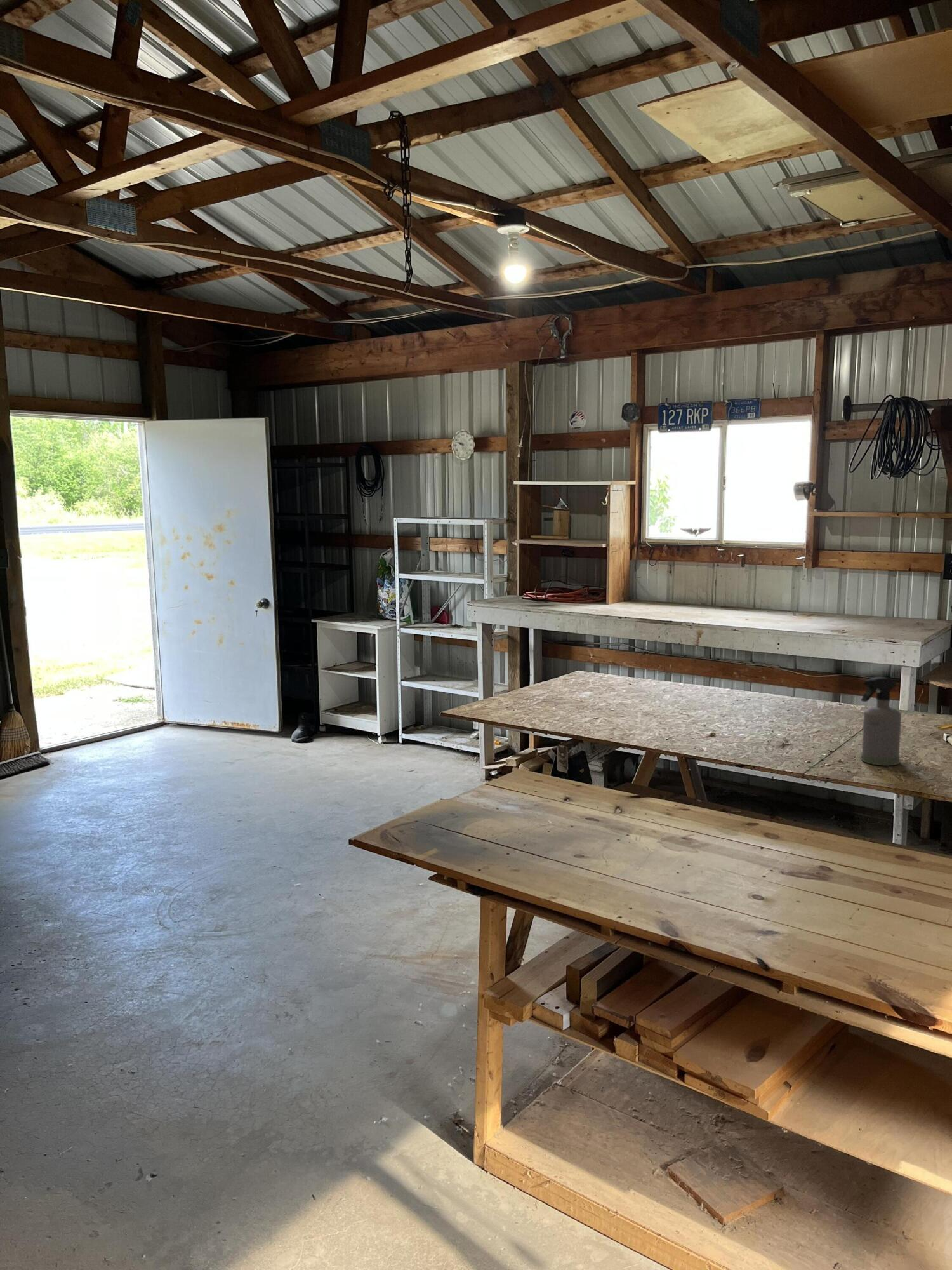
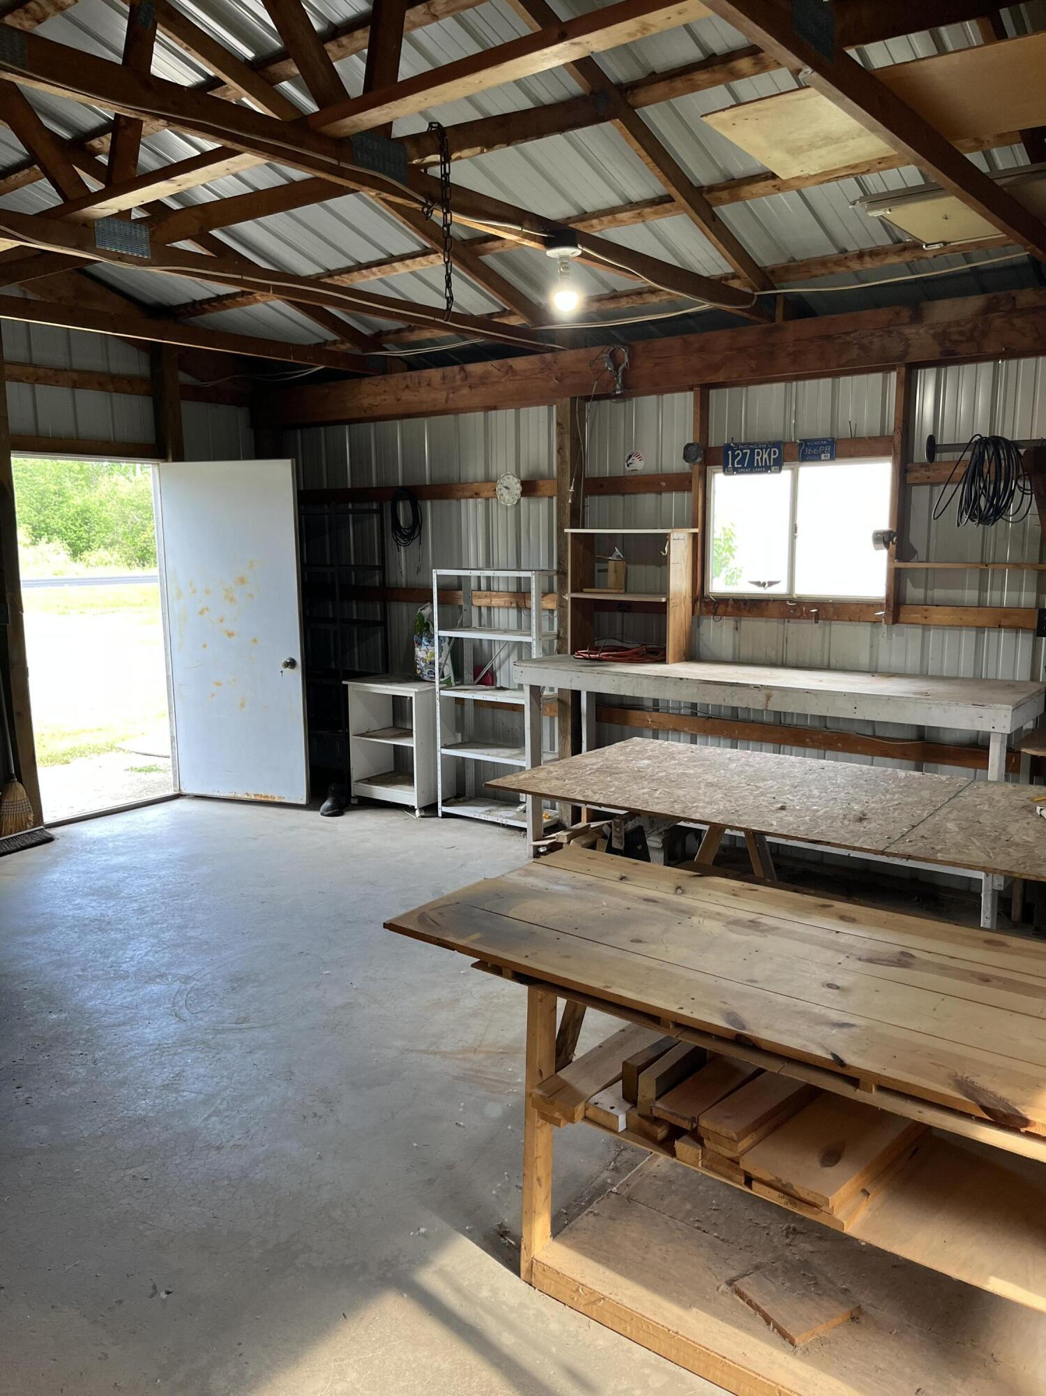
- spray bottle (880, 719)
